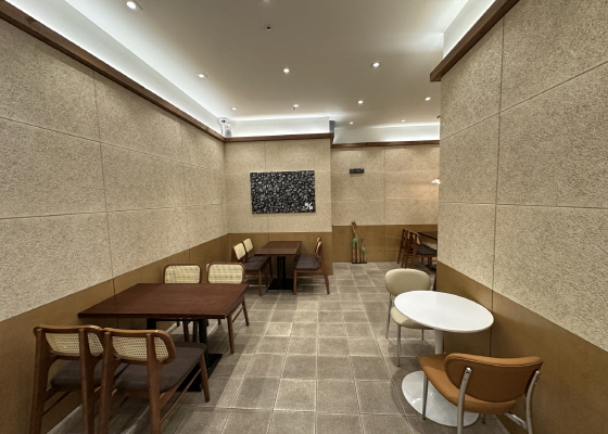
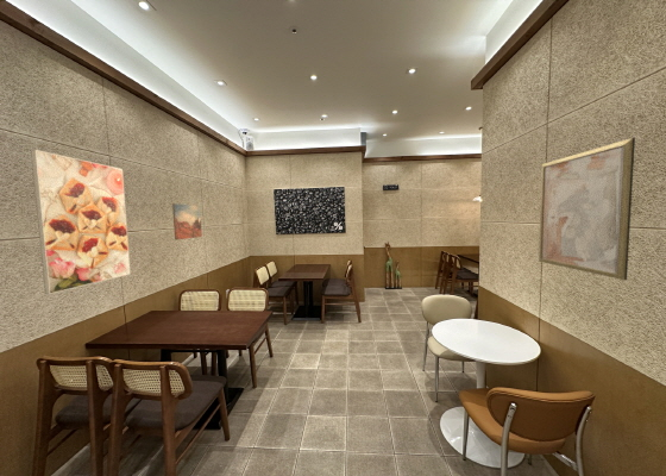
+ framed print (89, 223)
+ wall art (576, 212)
+ wall art (188, 221)
